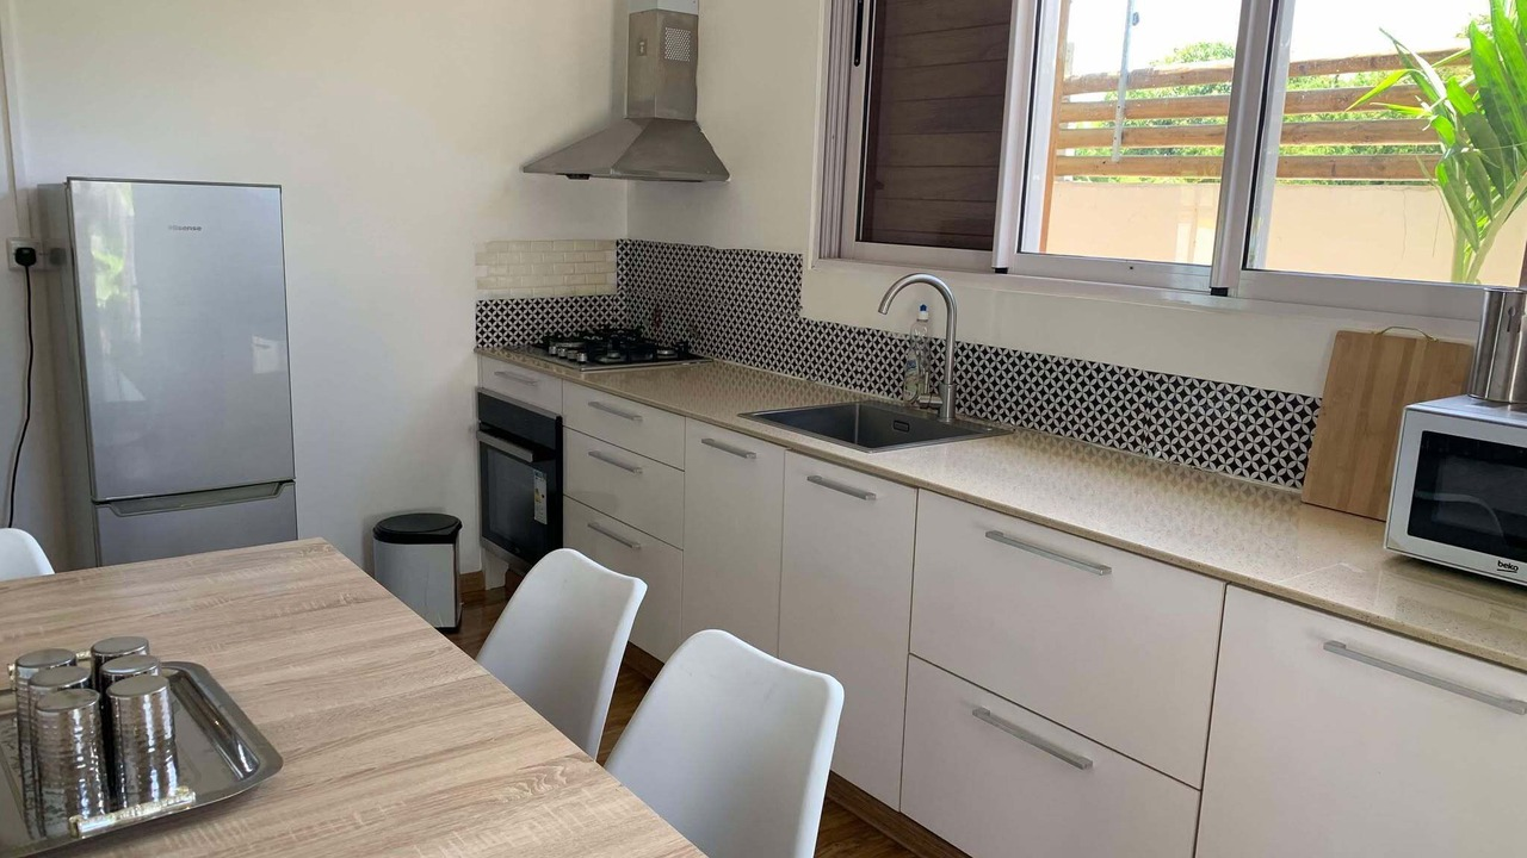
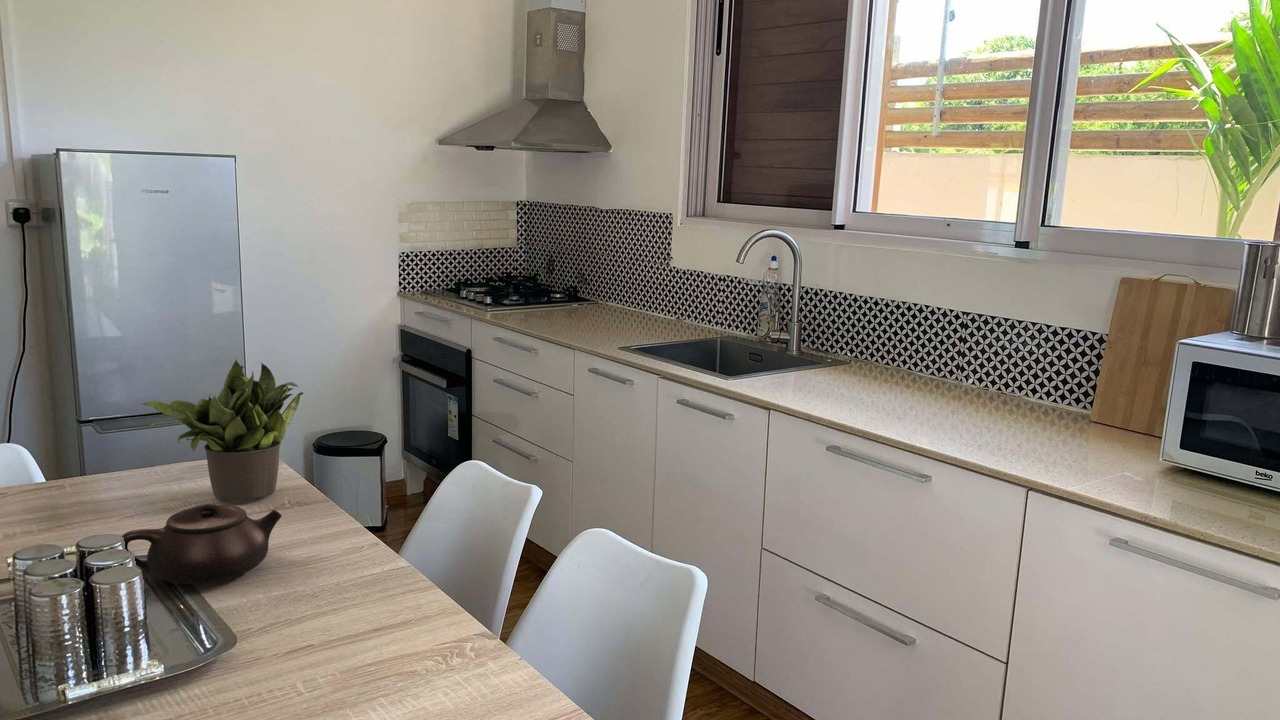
+ teapot (205, 536)
+ potted plant (223, 428)
